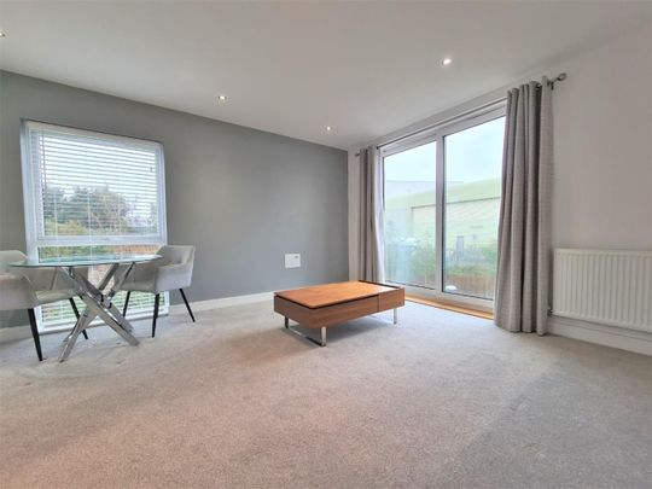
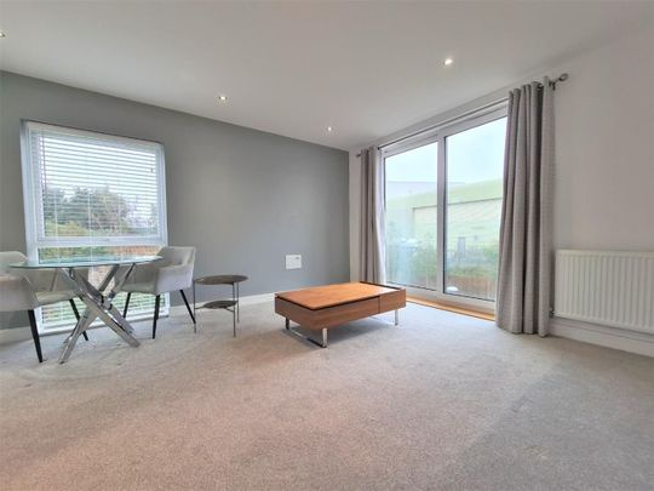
+ side table (222, 304)
